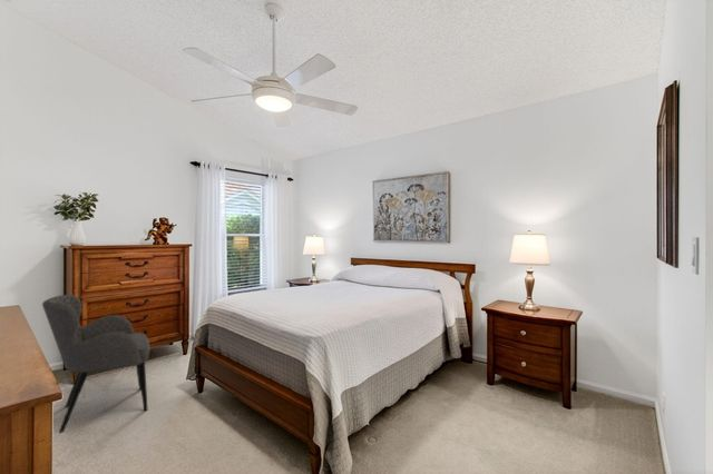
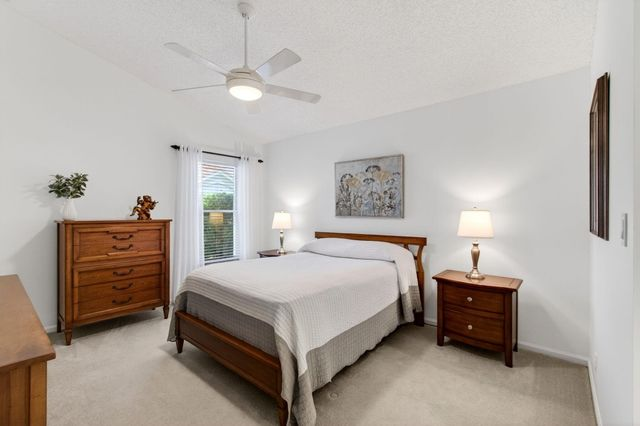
- armchair (106, 350)
